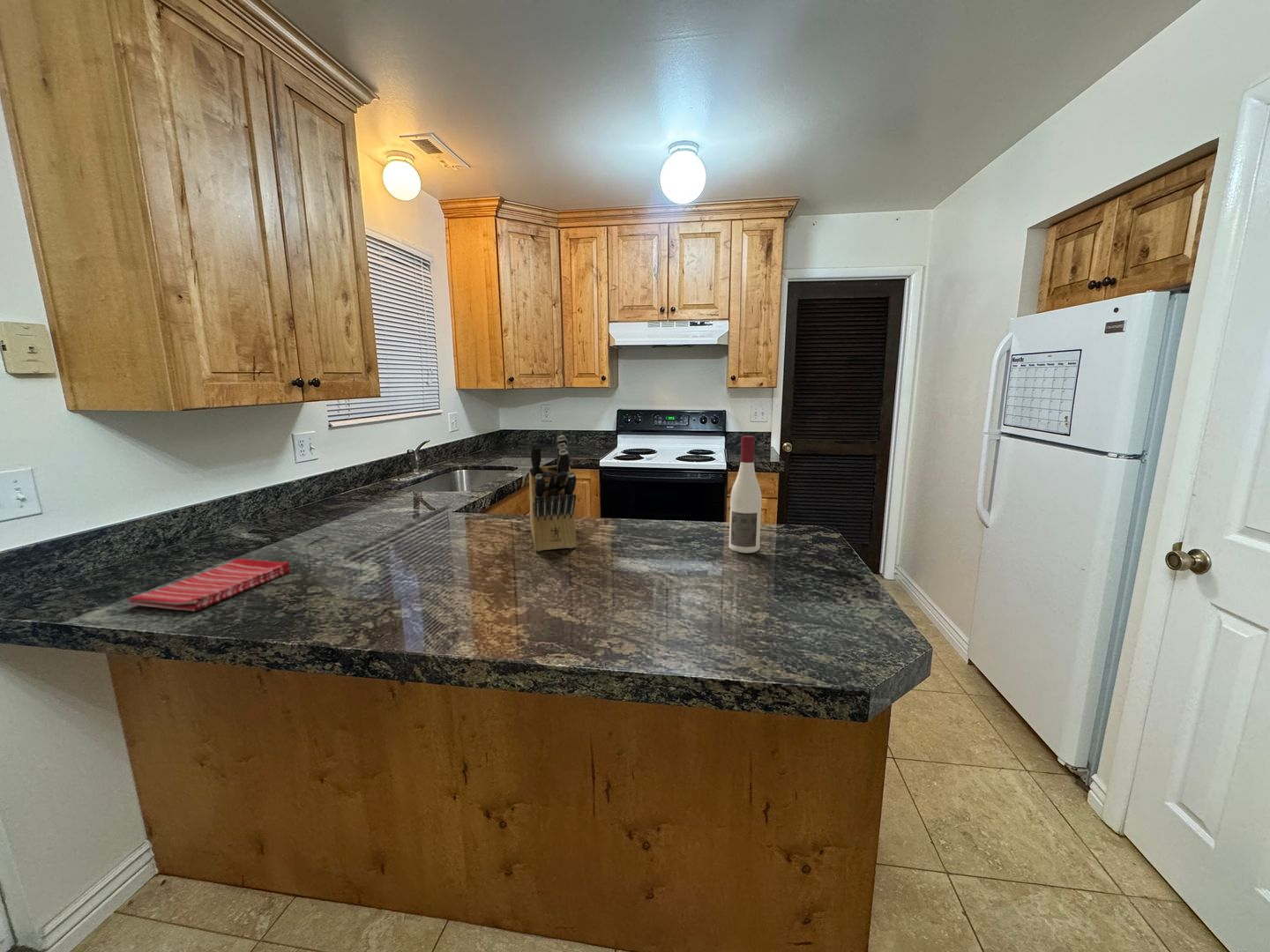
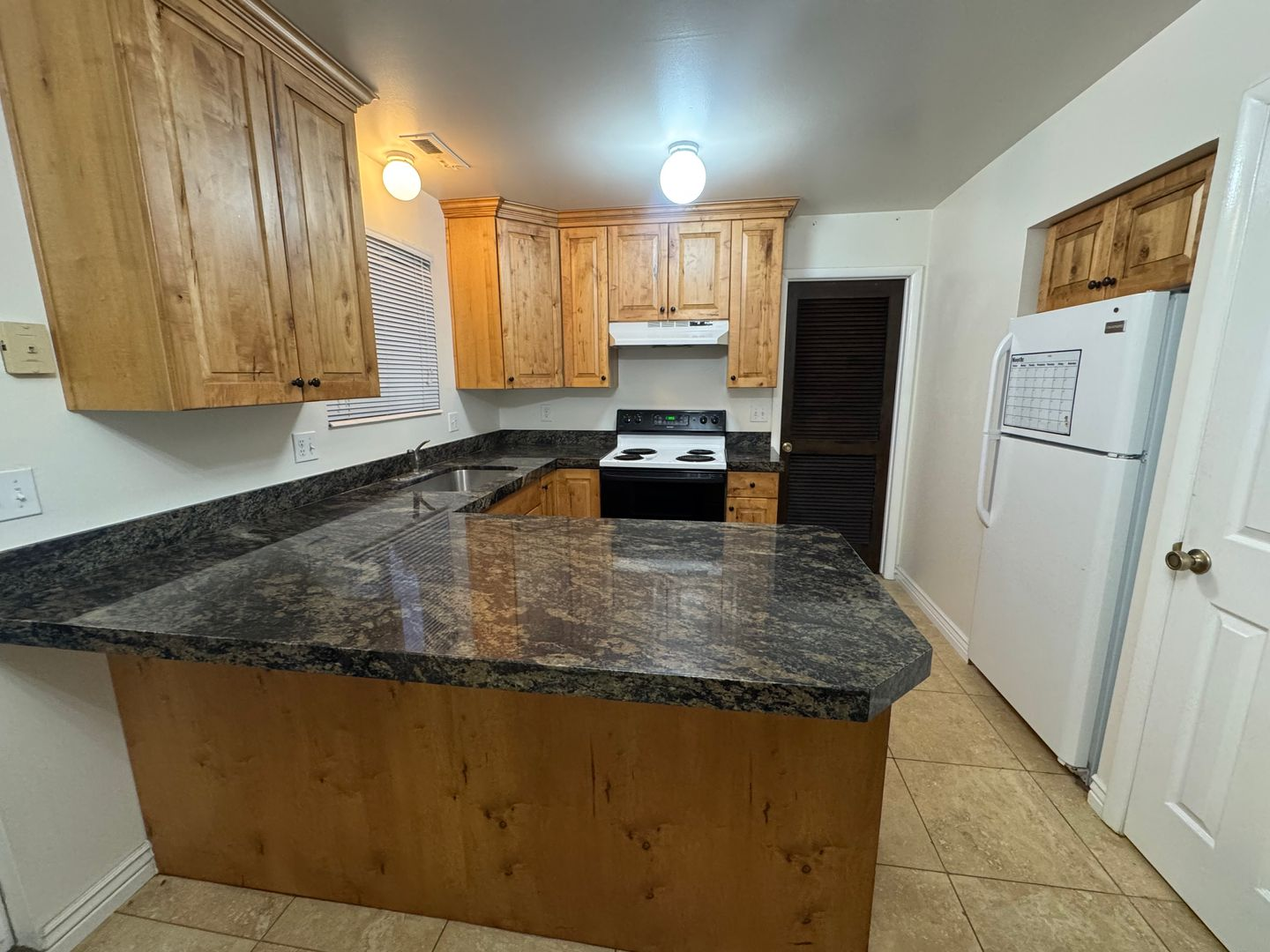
- alcohol (745, 494)
- dish towel (217, 581)
- knife block (550, 487)
